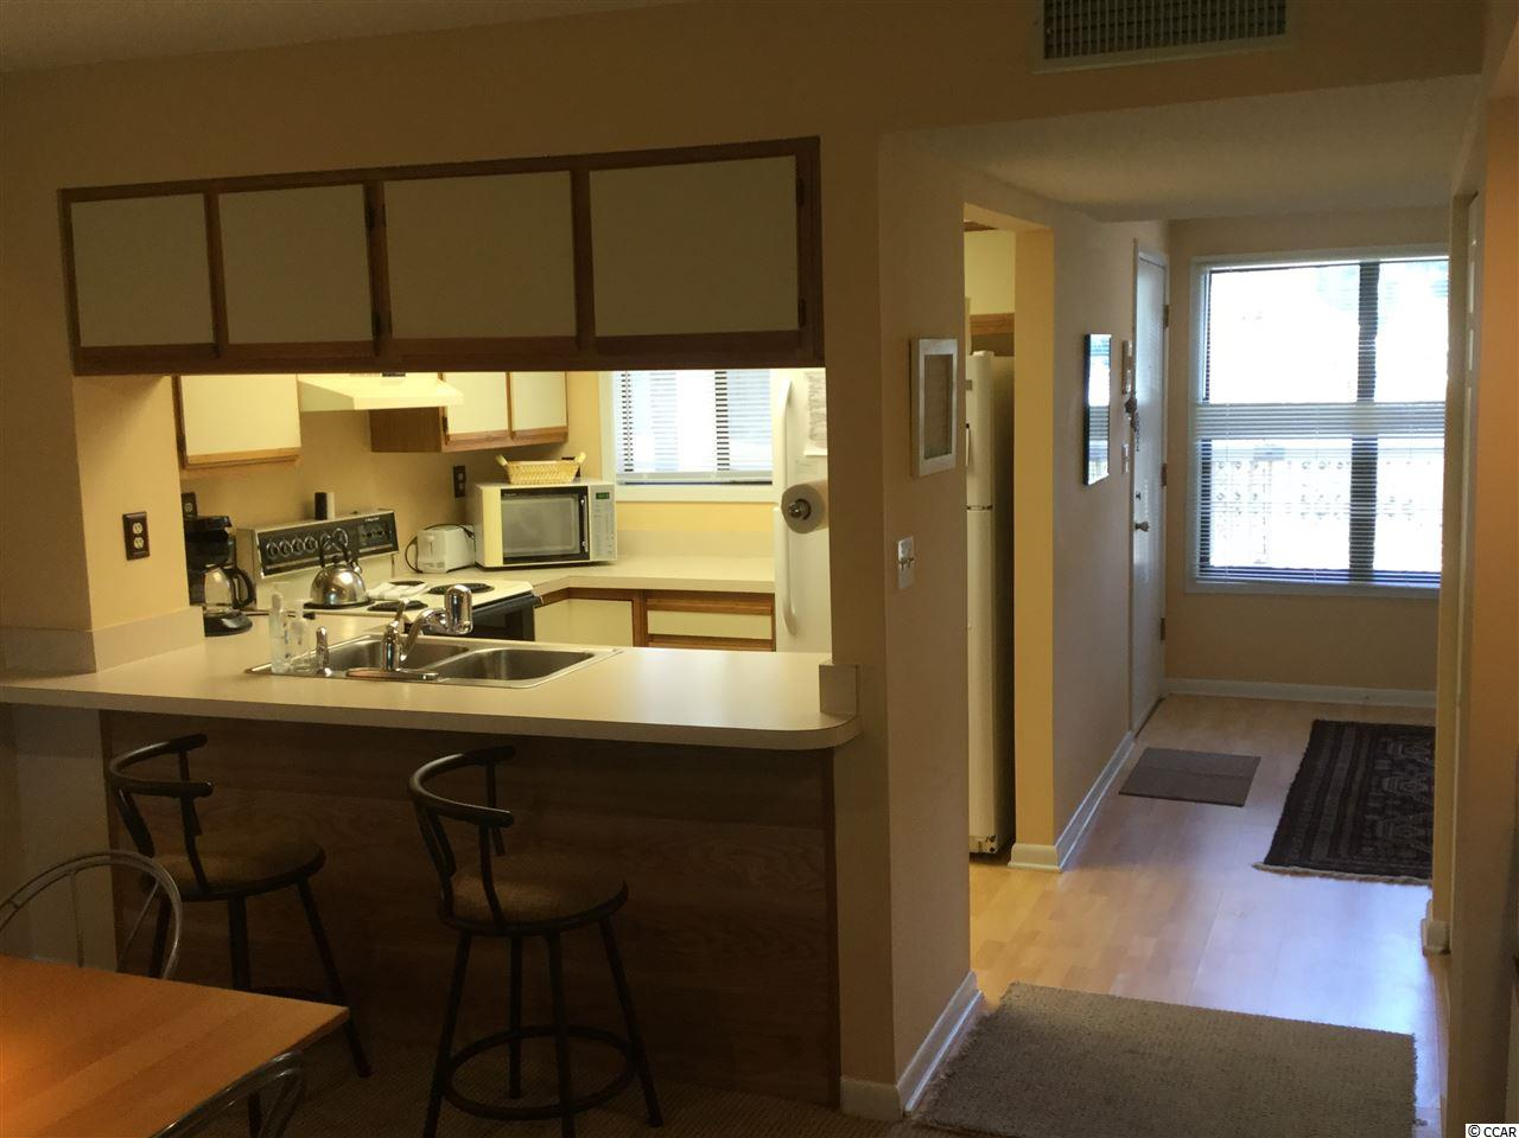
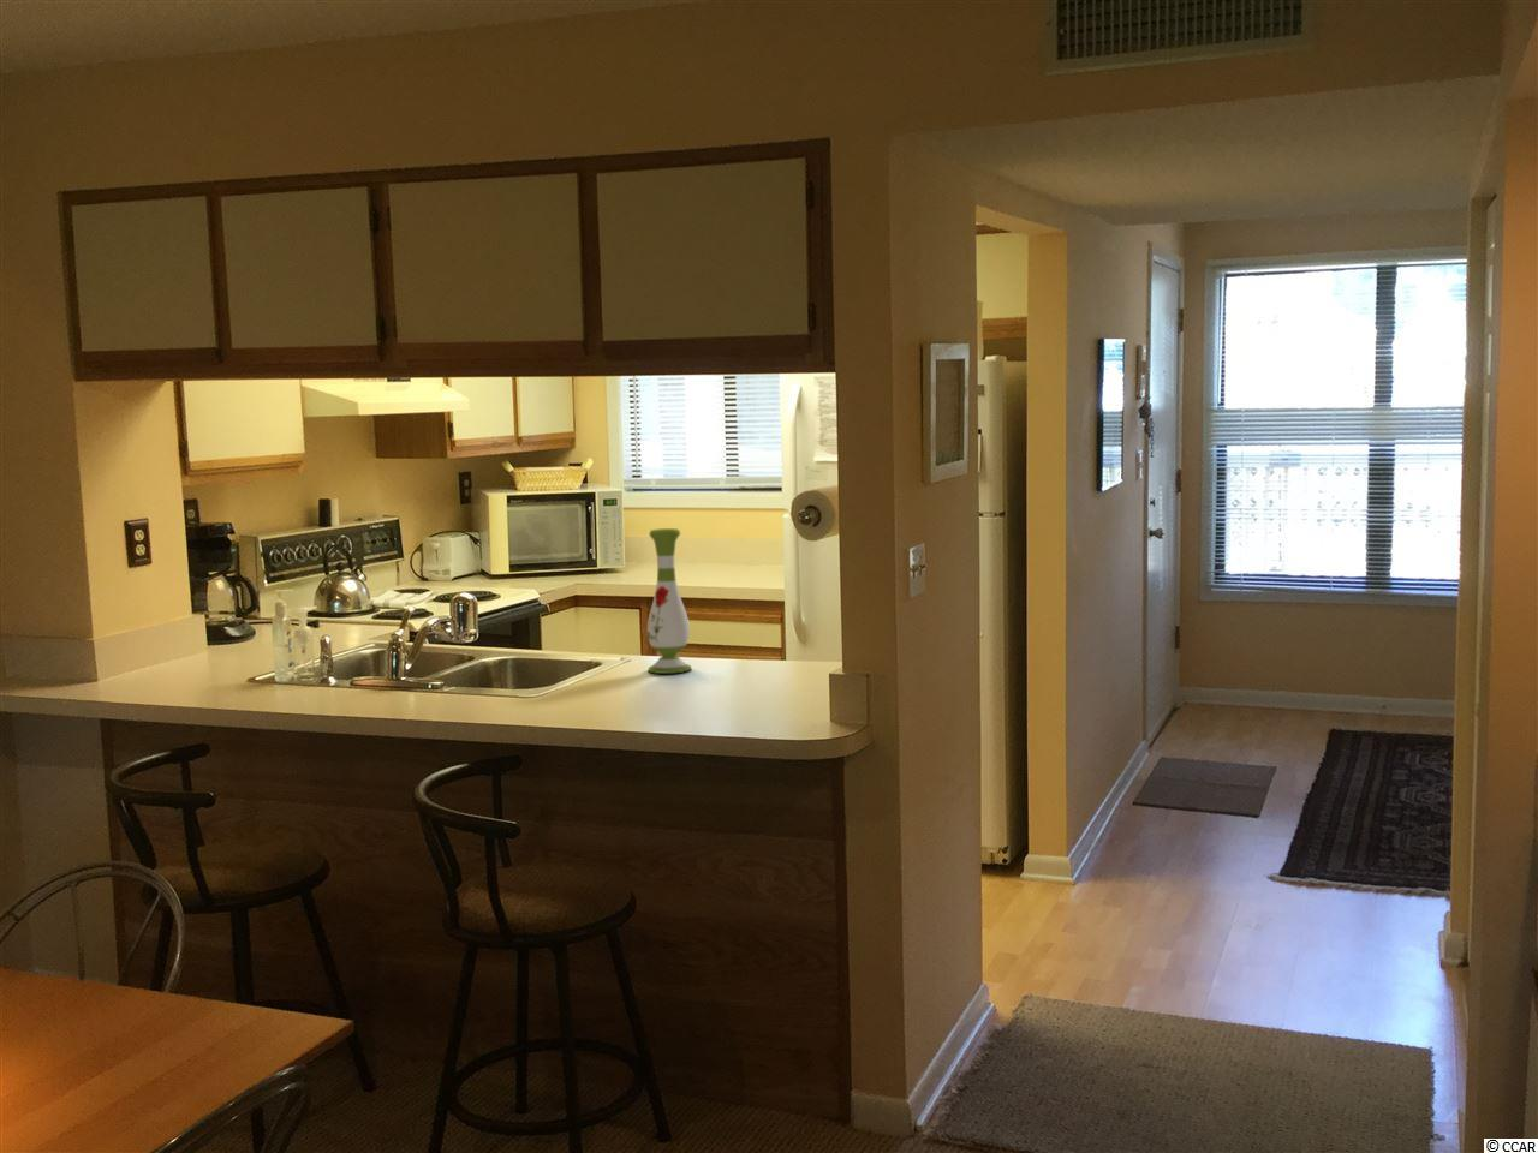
+ vase (667, 600)
